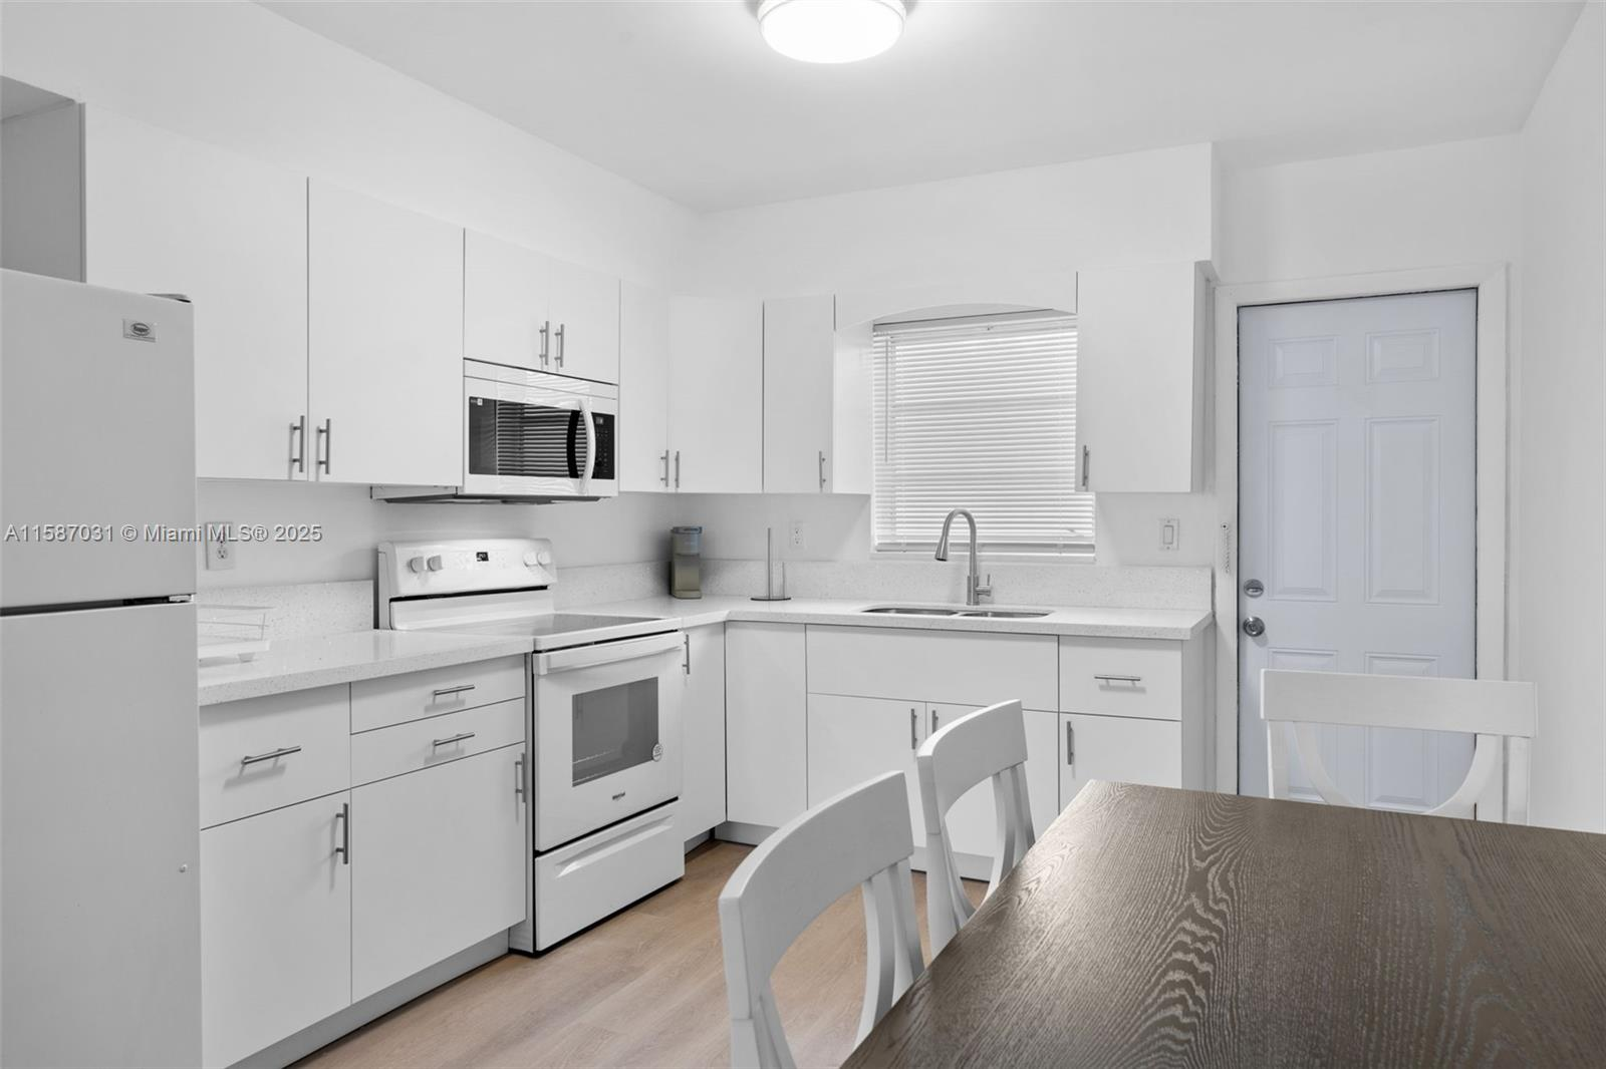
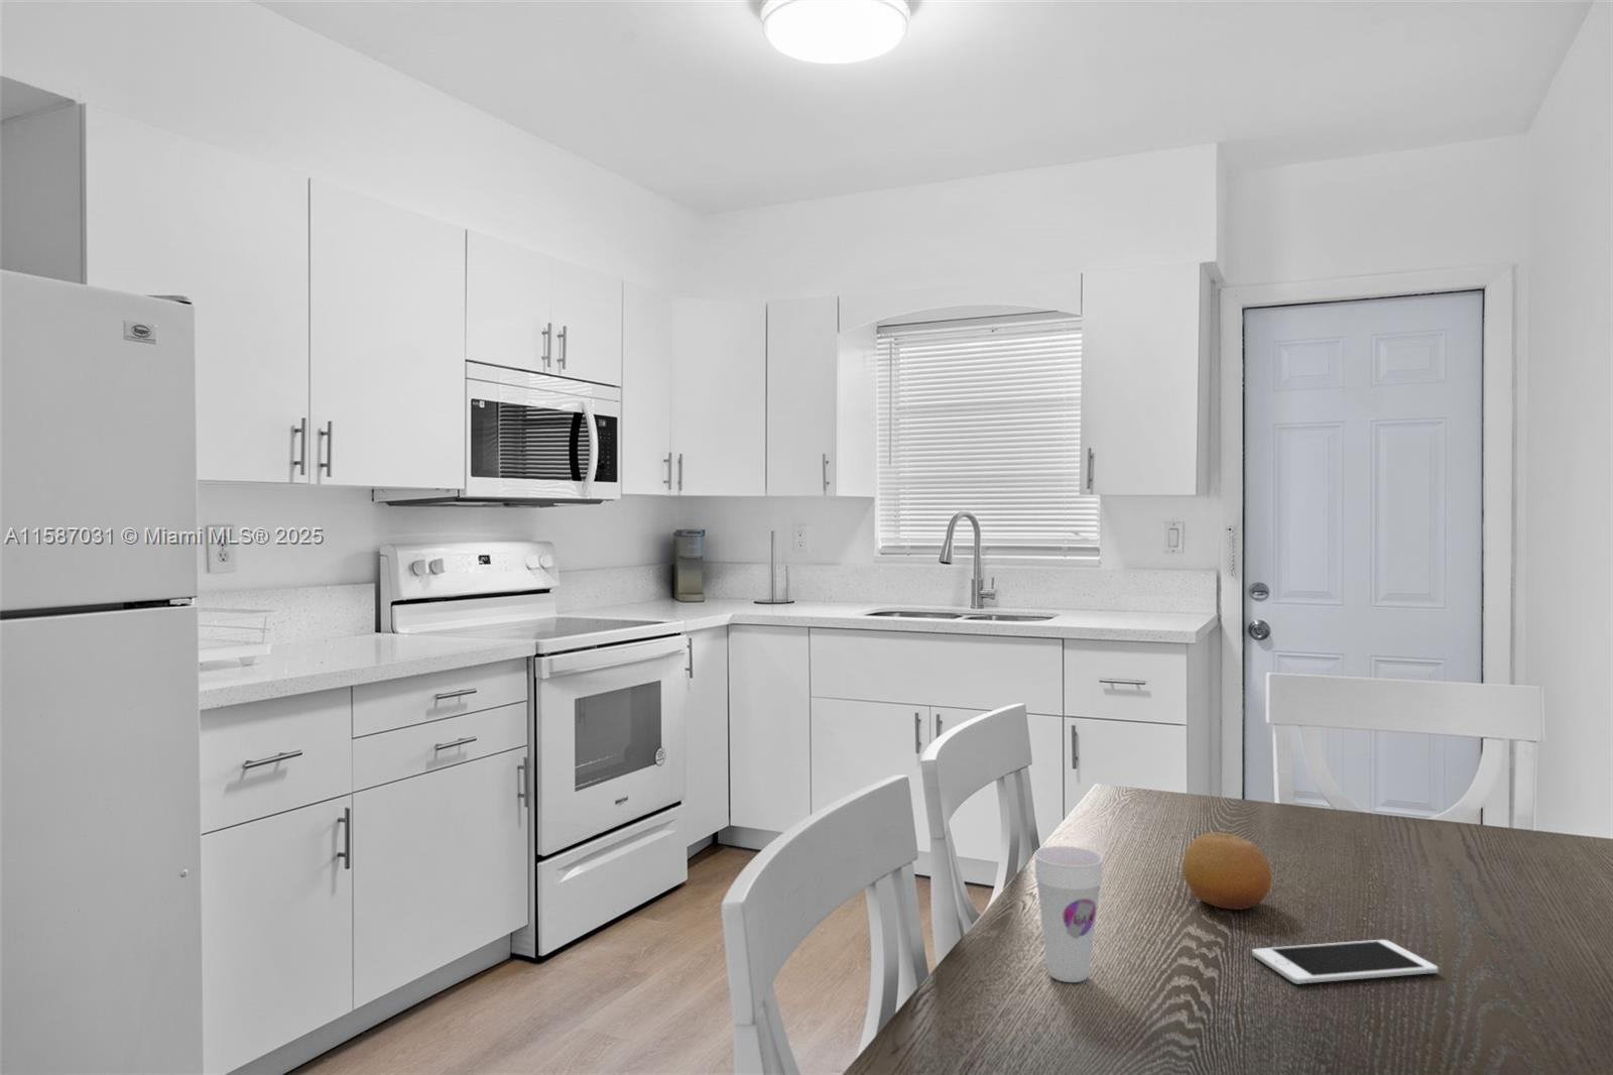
+ cup (1067, 914)
+ fruit (1226, 870)
+ cell phone (1343, 960)
